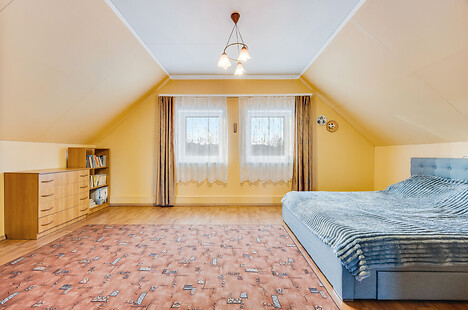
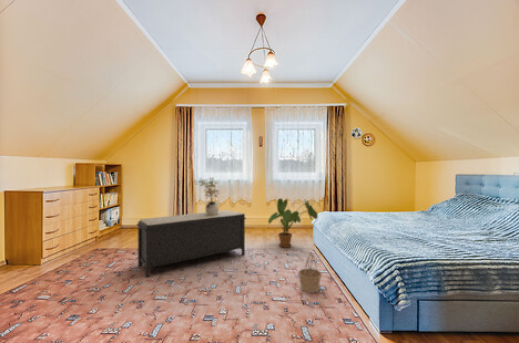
+ bench (194, 238)
+ house plant (292, 222)
+ basket (309, 270)
+ potted plant (211, 195)
